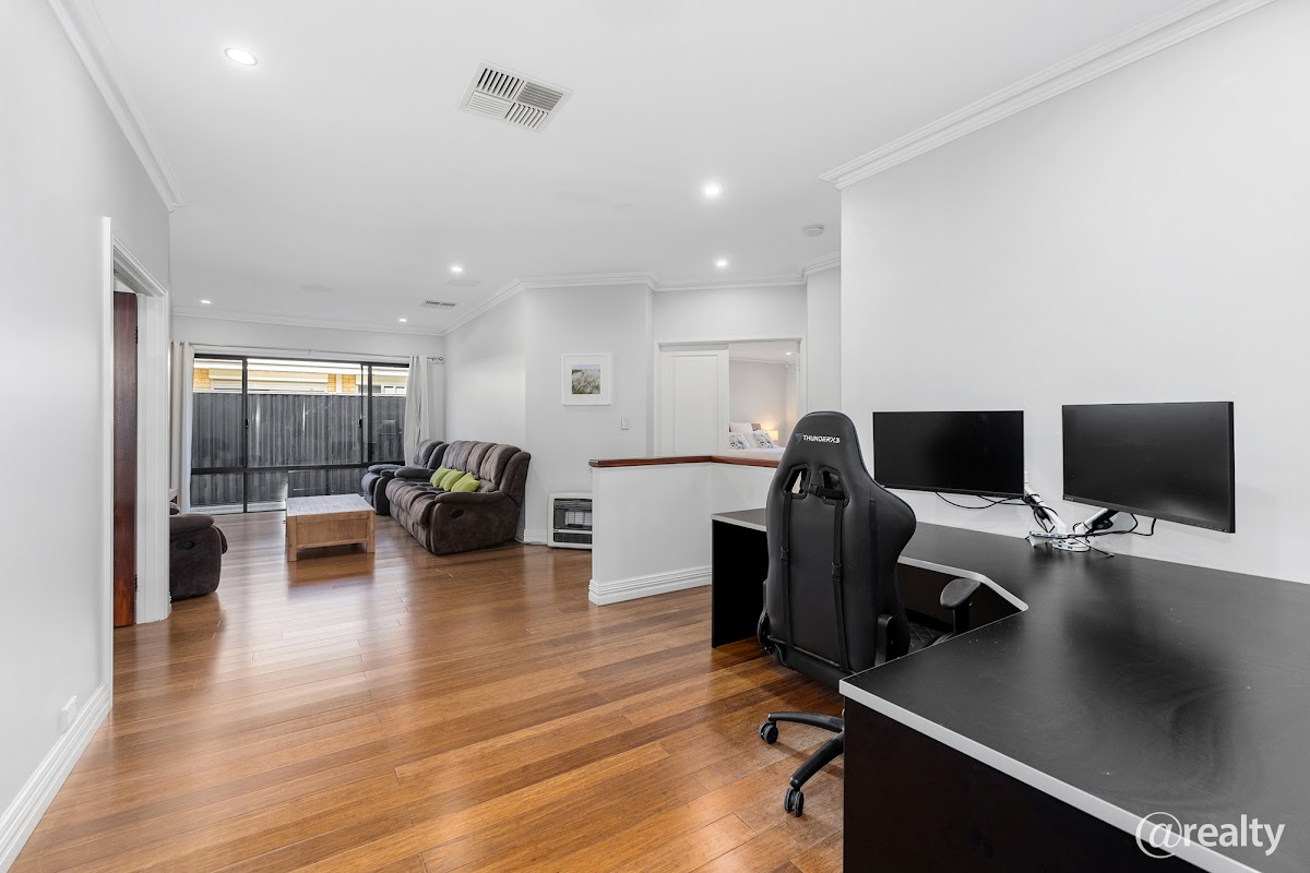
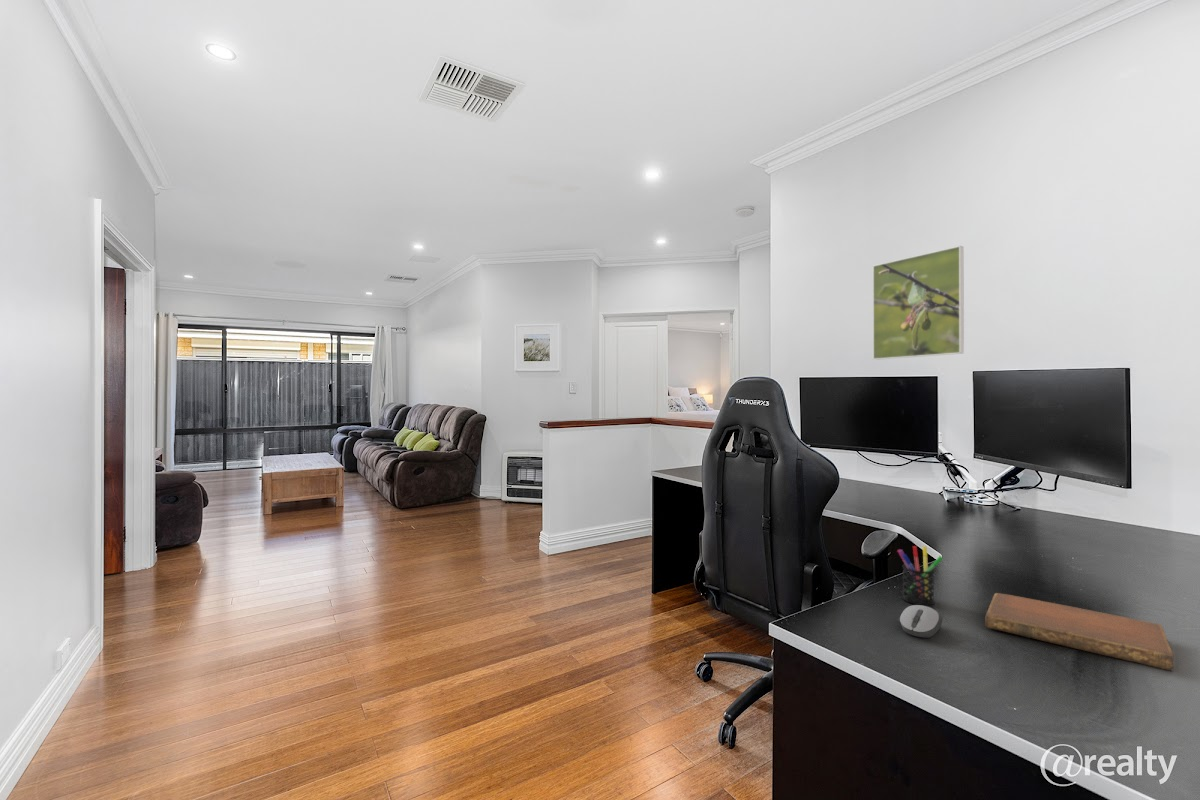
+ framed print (915, 306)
+ notebook (1071, 626)
+ pen holder (921, 573)
+ computer mouse (921, 619)
